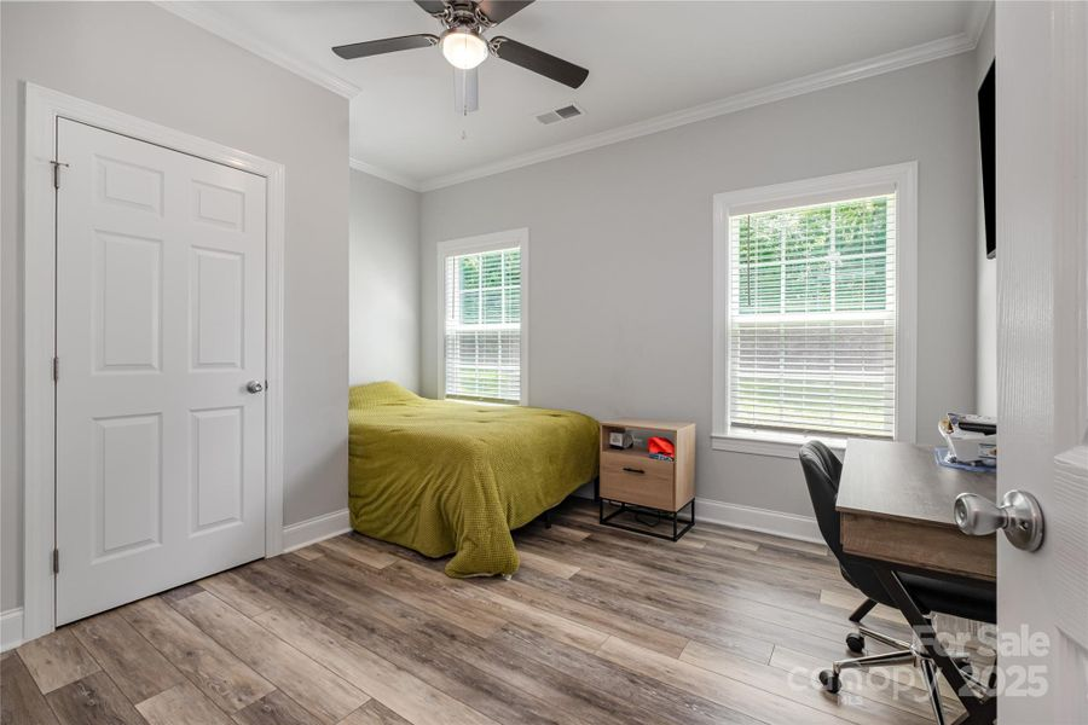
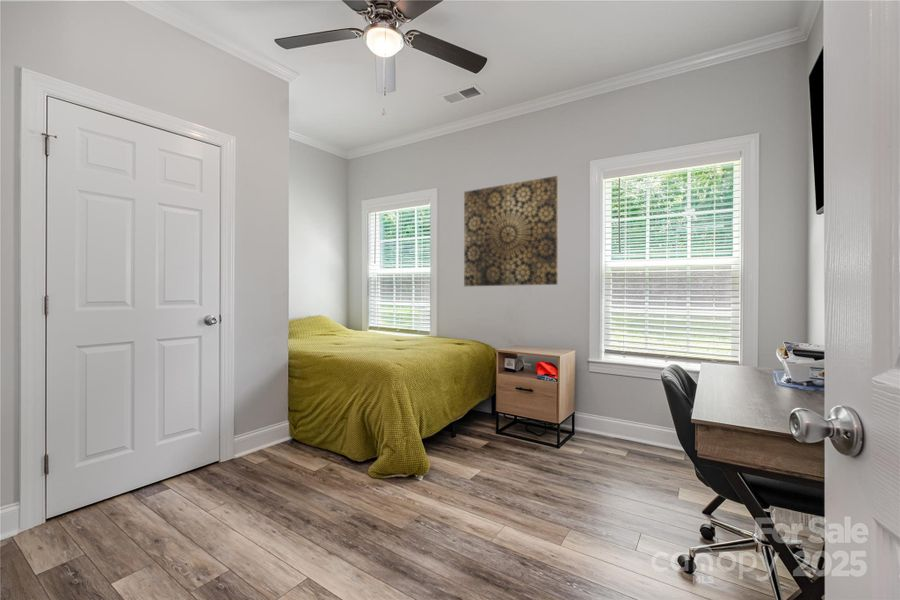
+ wall art (508, 235)
